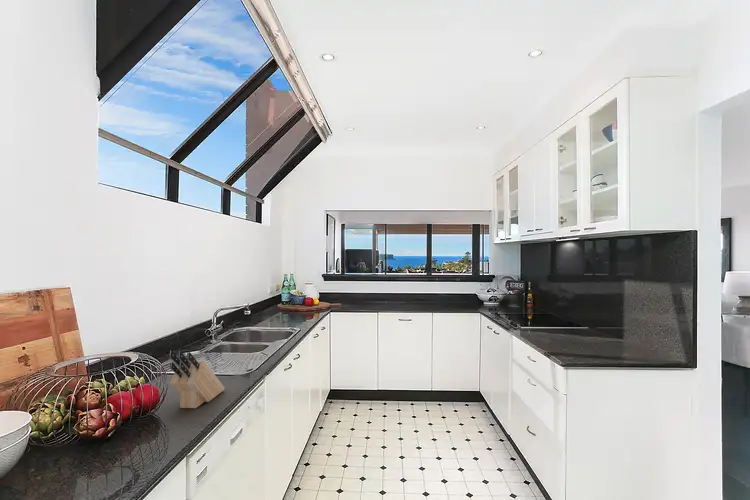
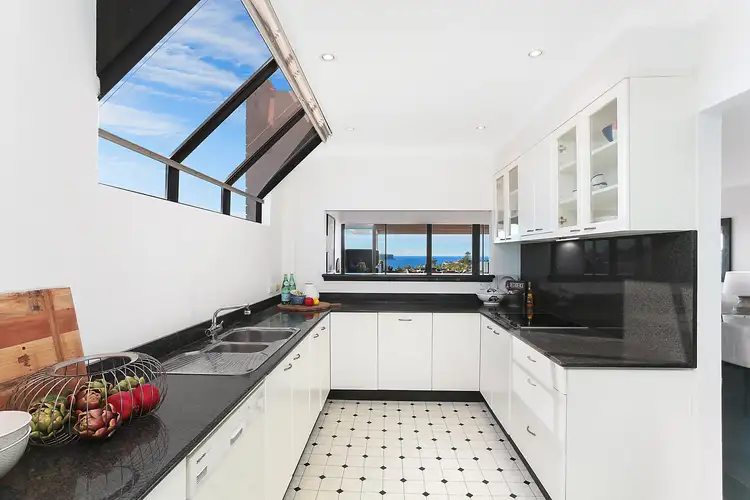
- knife block (196, 372)
